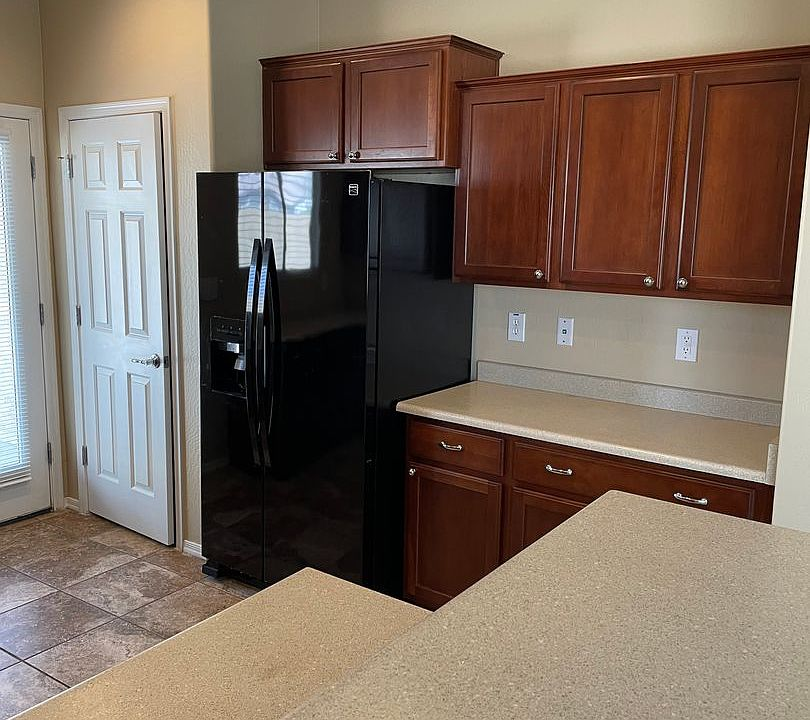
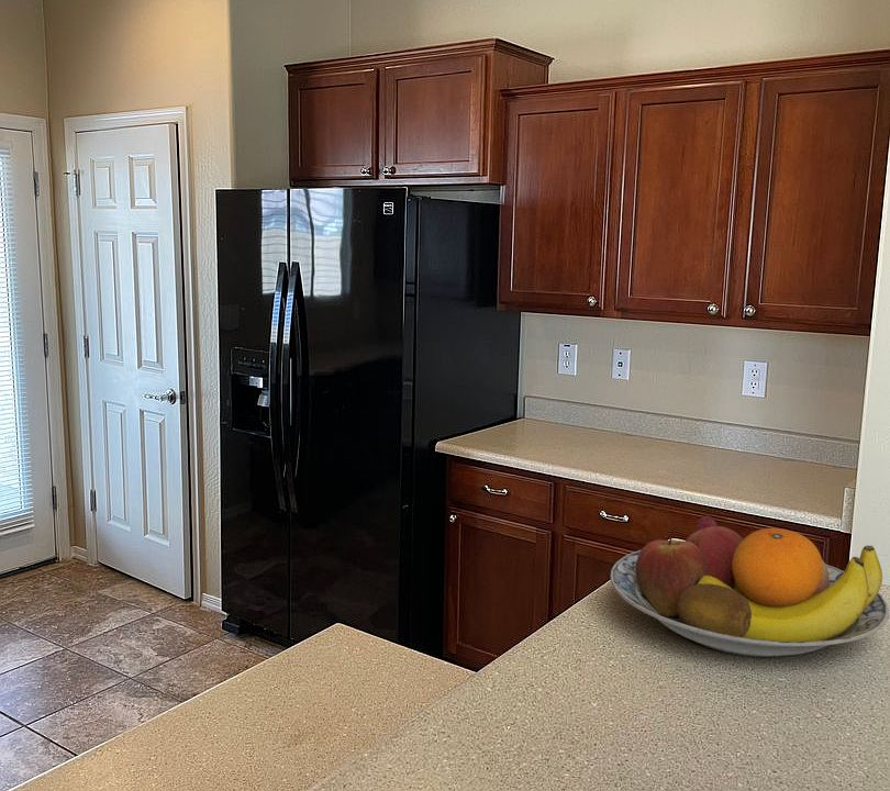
+ fruit bowl (744, 576)
